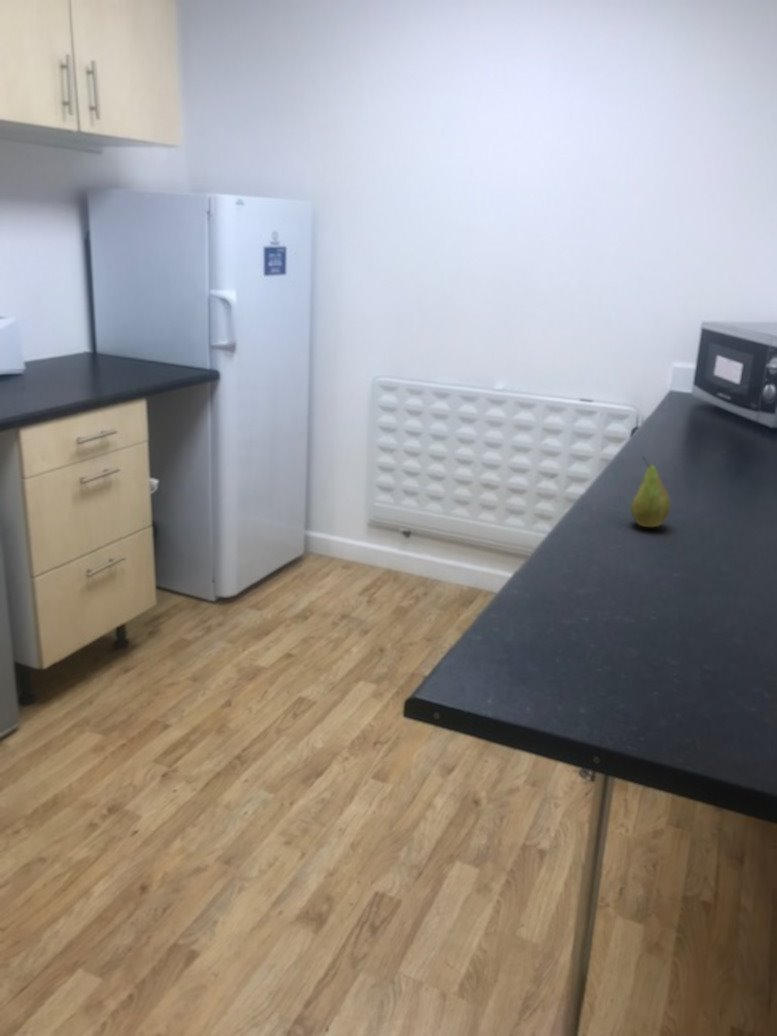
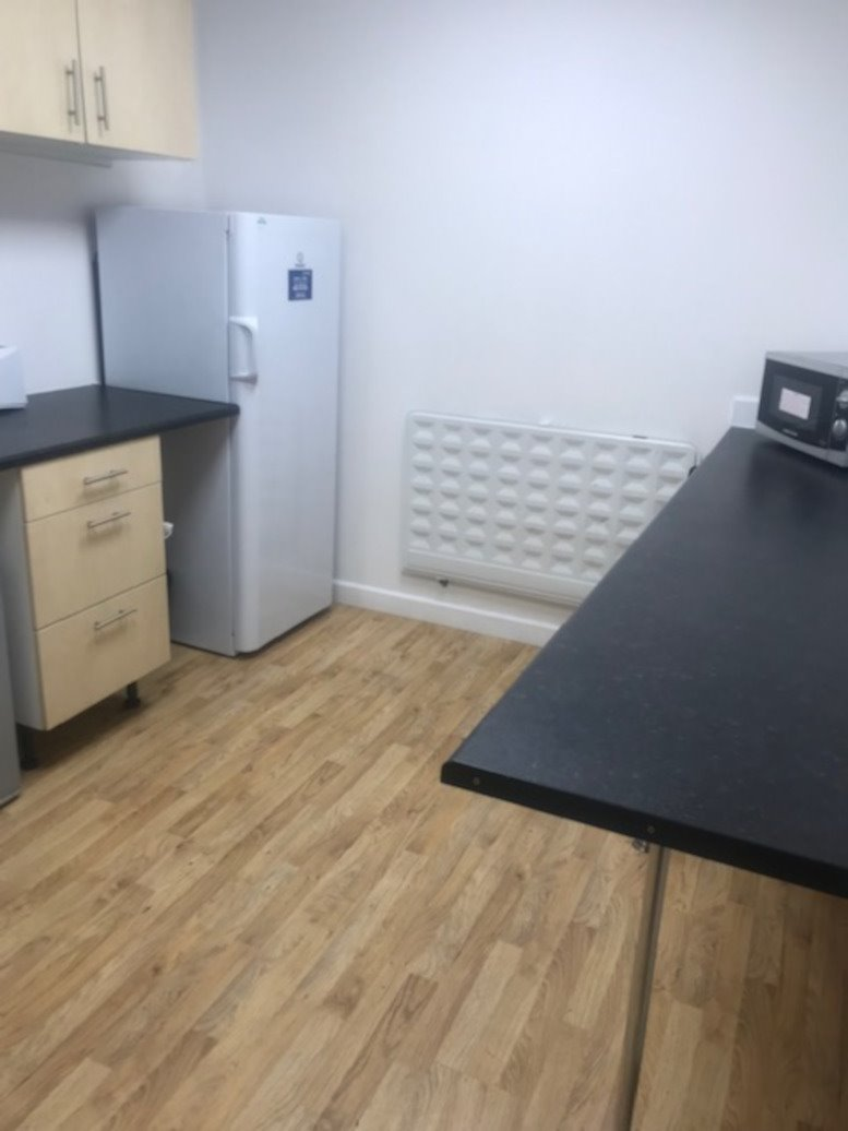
- fruit (652, 492)
